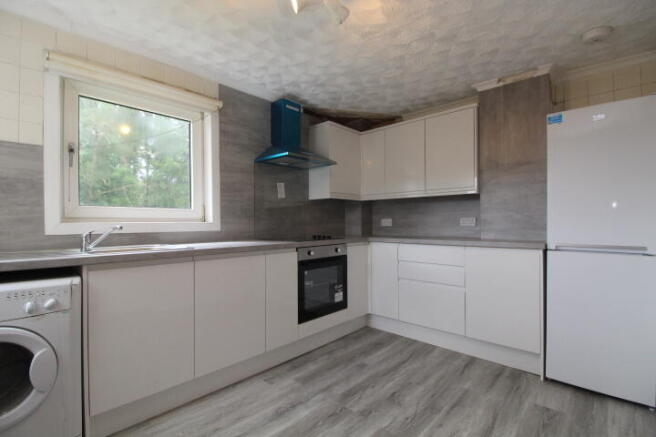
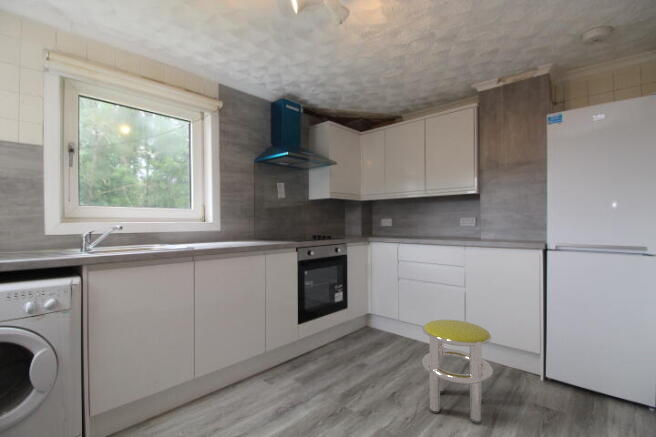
+ stool (457, 357)
